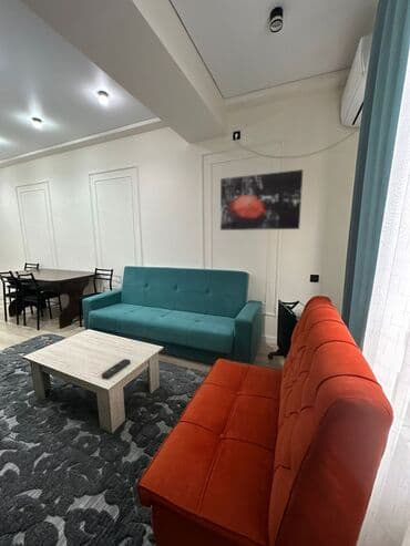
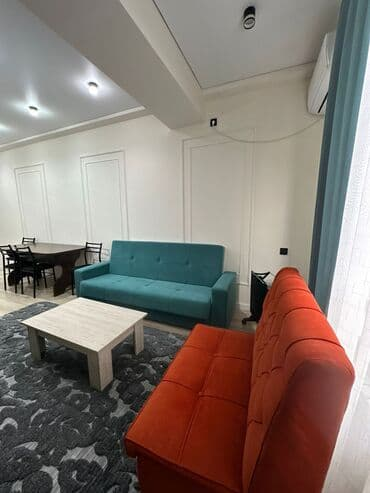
- remote control (116, 368)
- wall art (258, 203)
